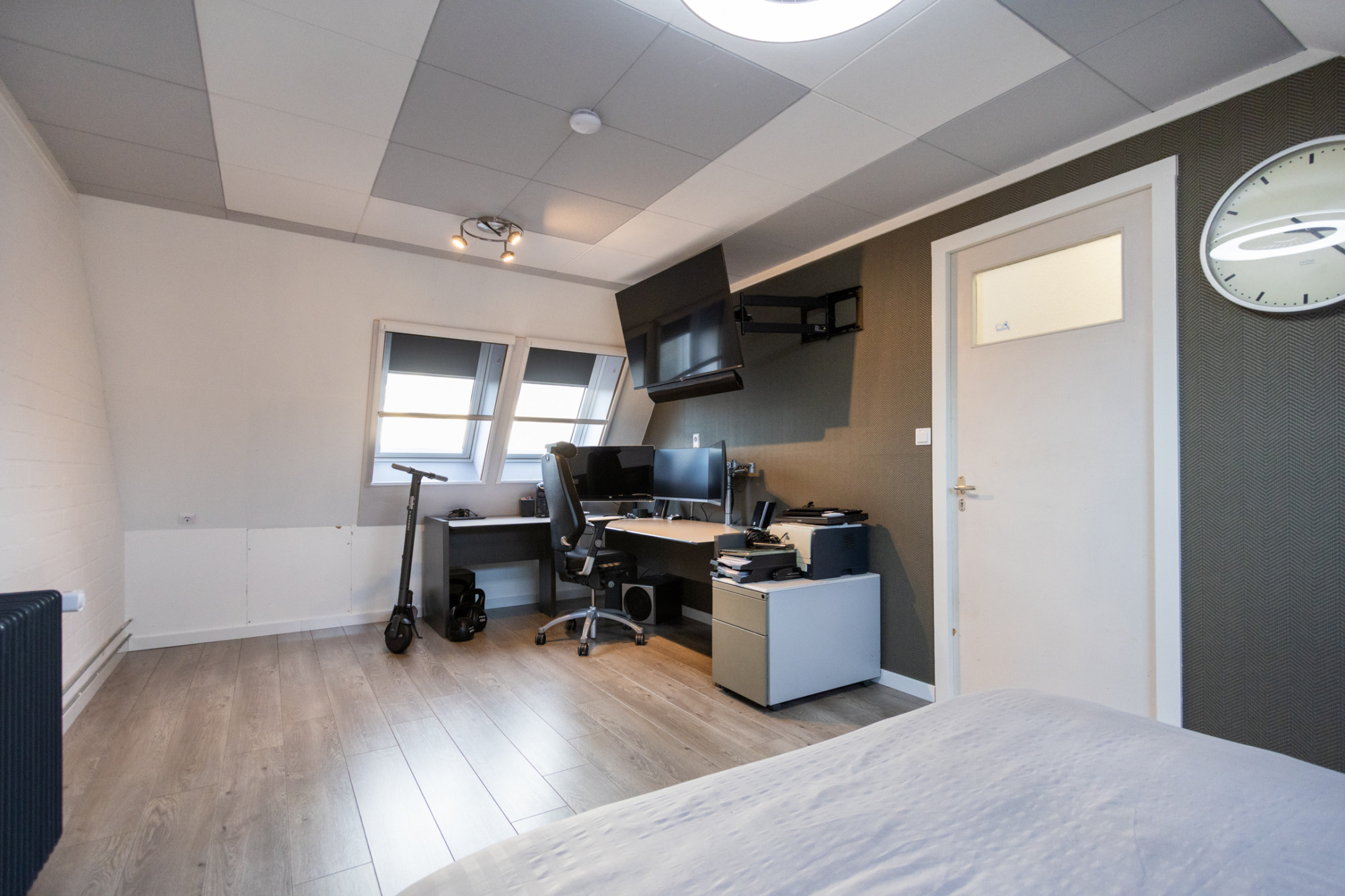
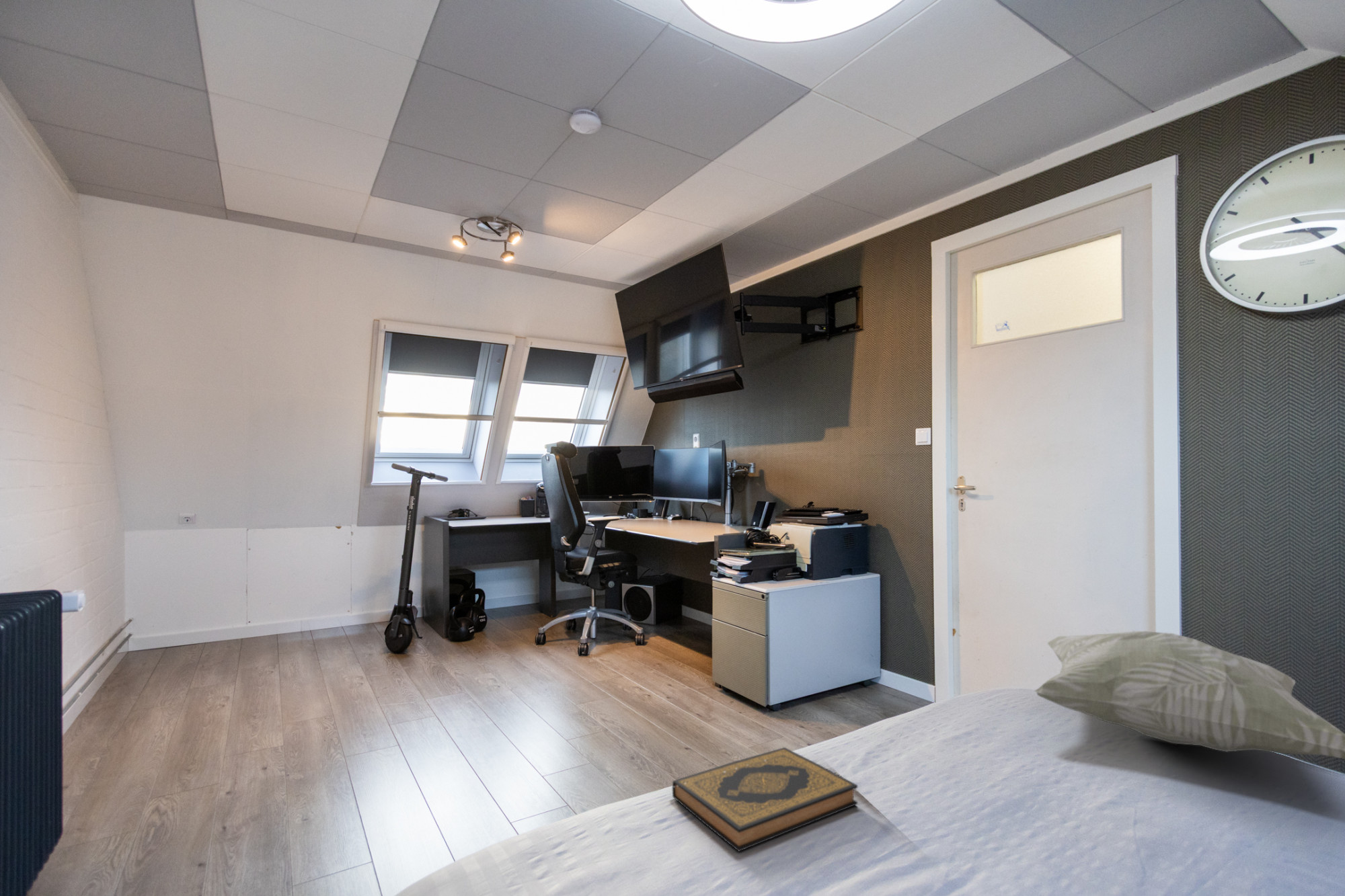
+ hardback book (764, 791)
+ decorative pillow (1169, 685)
